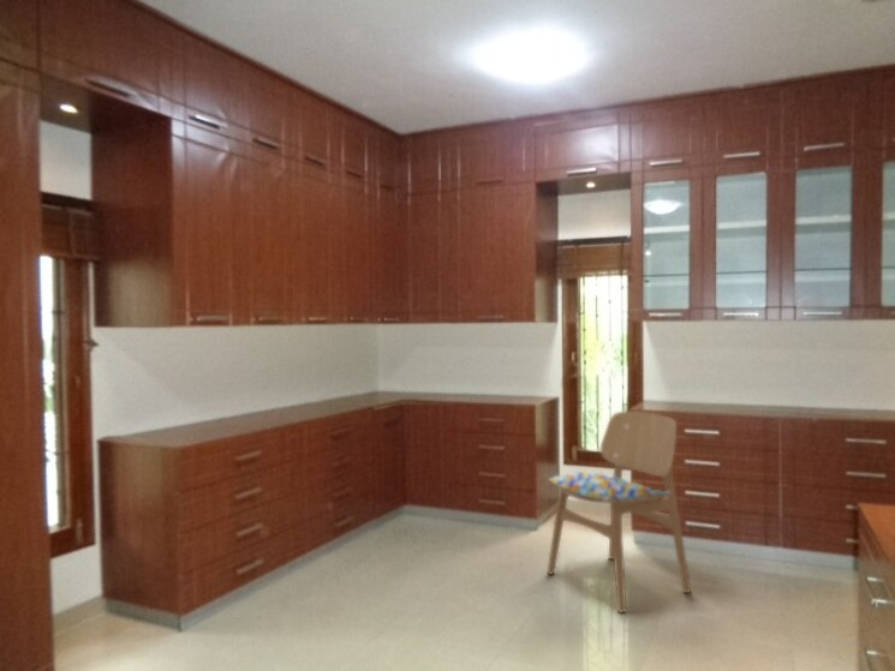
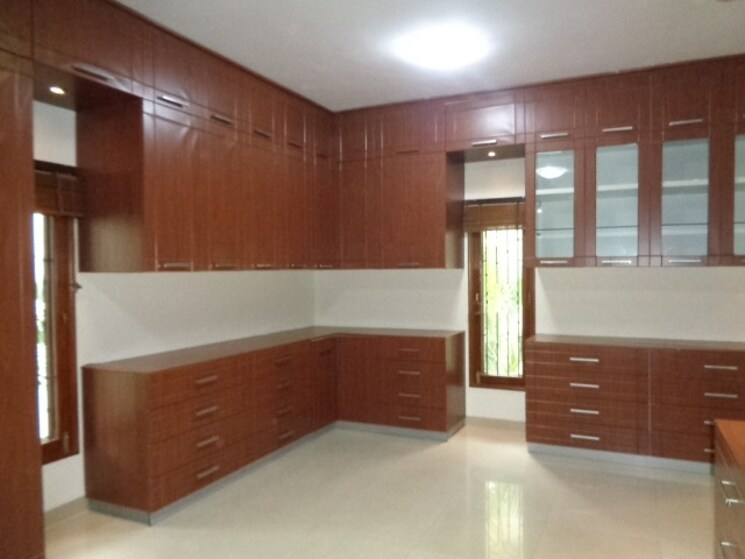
- dining chair (616, 499)
